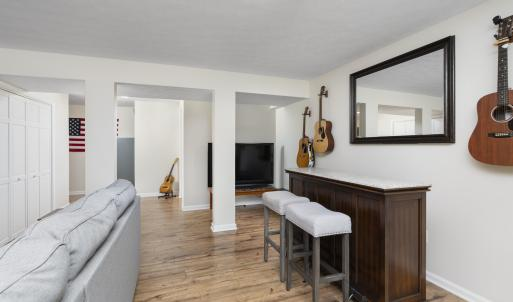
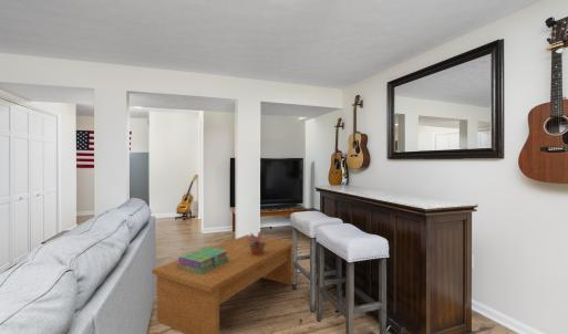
+ coffee table (234, 276)
+ potted plant (257, 241)
+ stack of books (204, 258)
